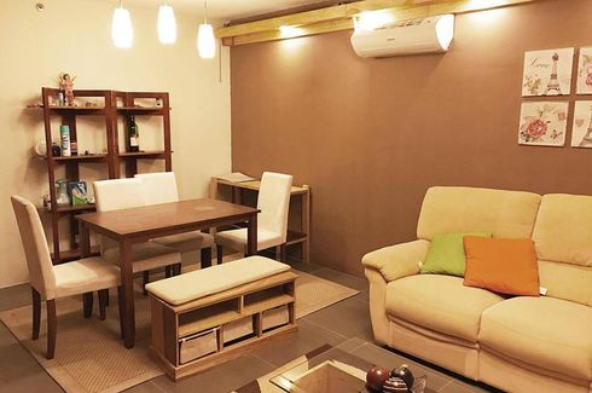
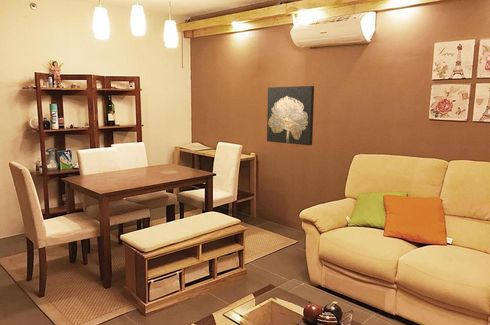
+ wall art (289, 115)
